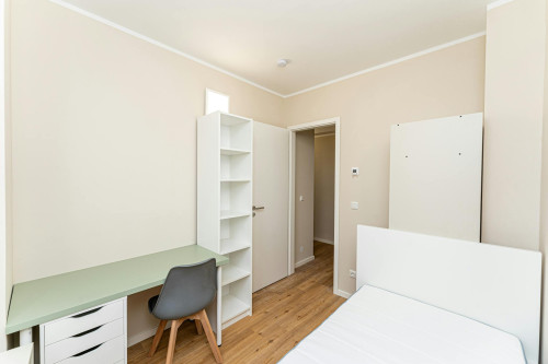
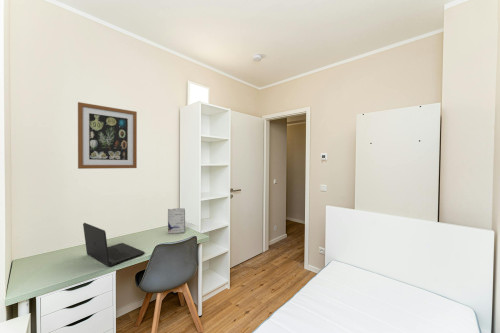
+ wall art (109, 137)
+ laptop (116, 244)
+ book (176, 220)
